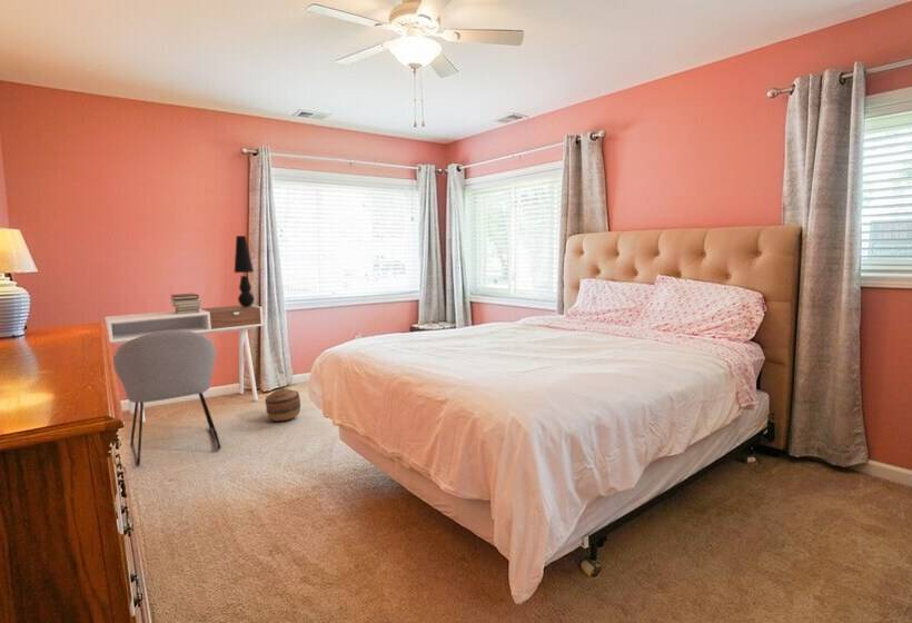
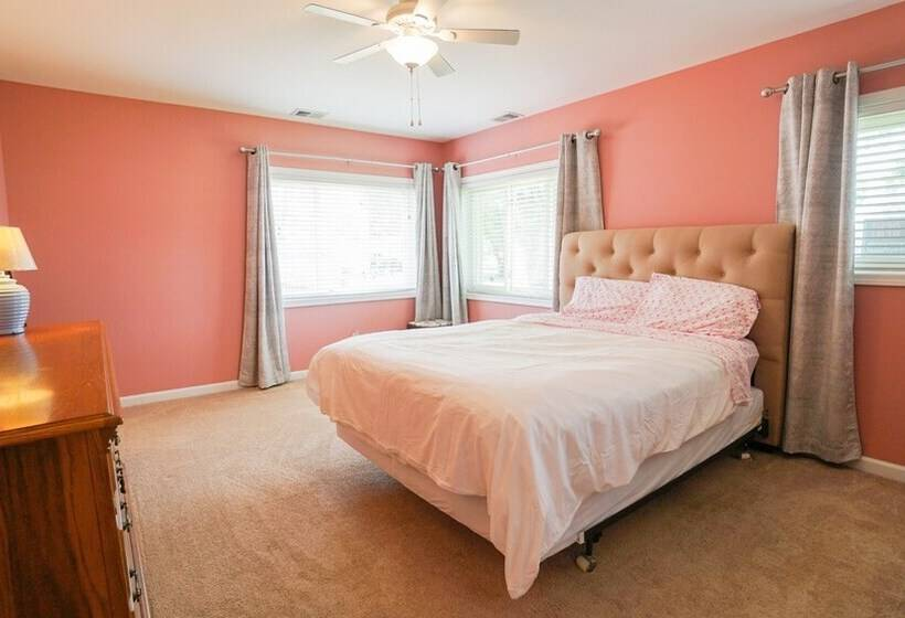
- book stack (185, 303)
- table lamp (244, 271)
- chair (169, 388)
- basket (282, 404)
- desk (201, 334)
